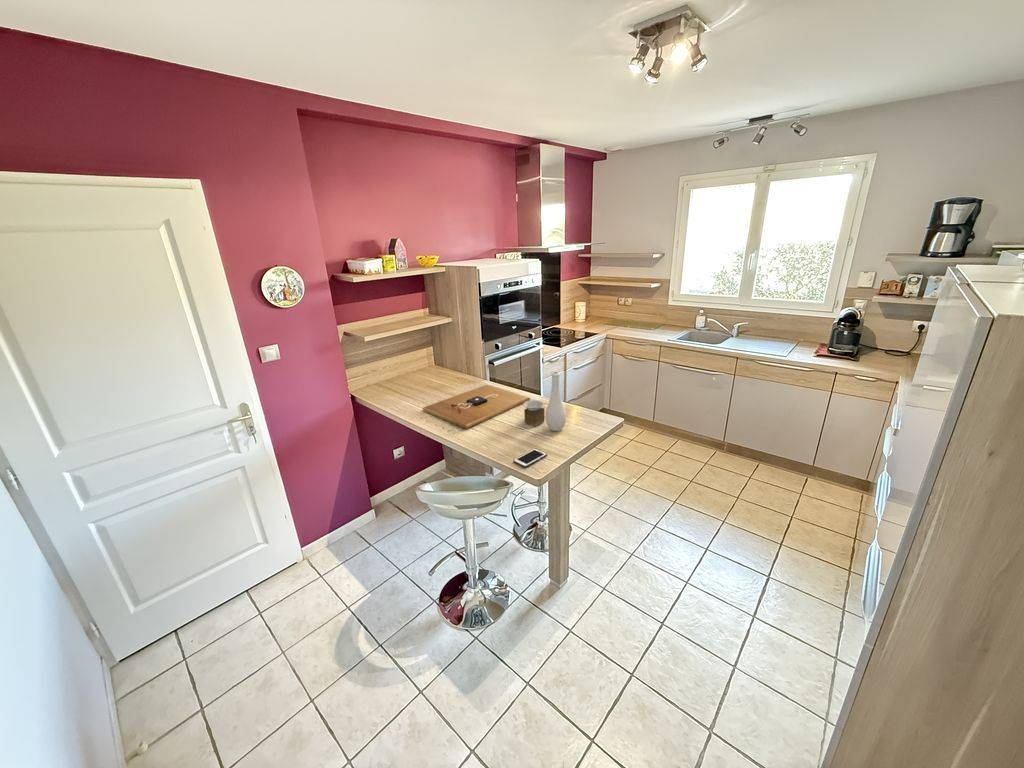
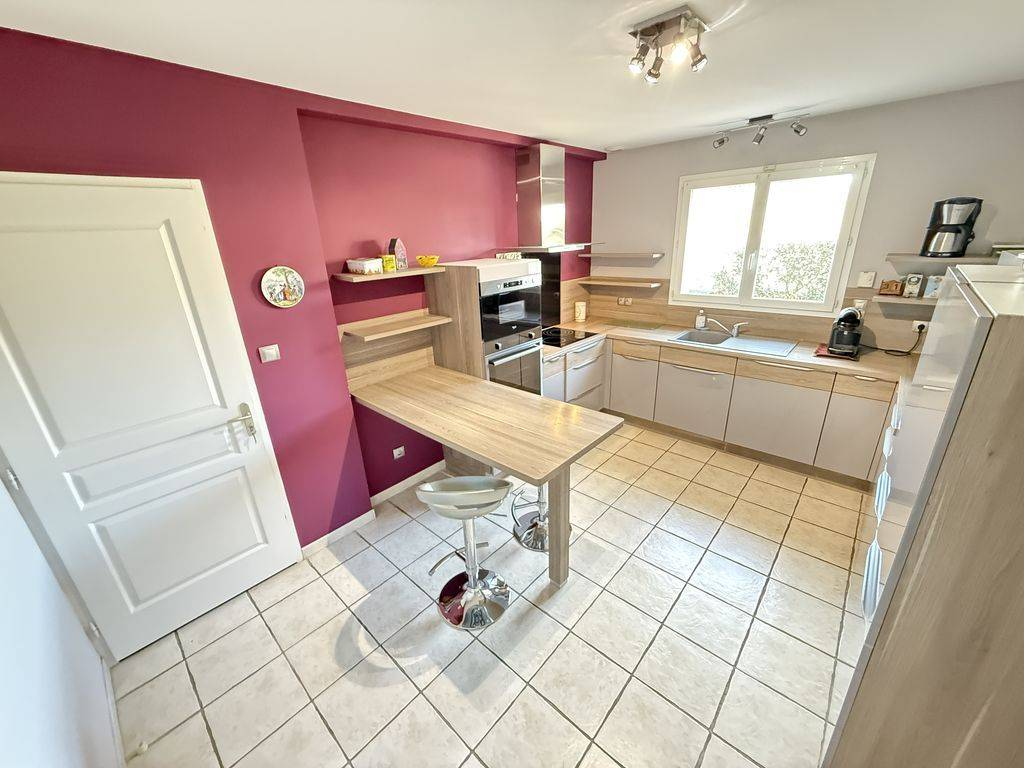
- cutting board (477, 402)
- vase (542, 402)
- cell phone (530, 457)
